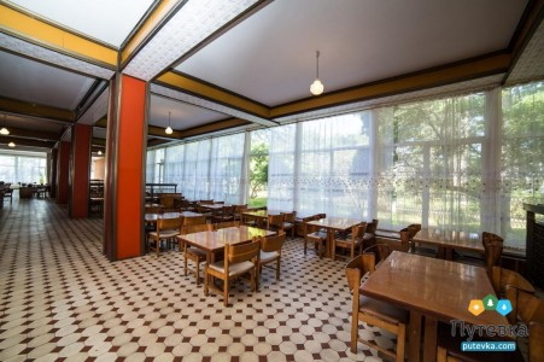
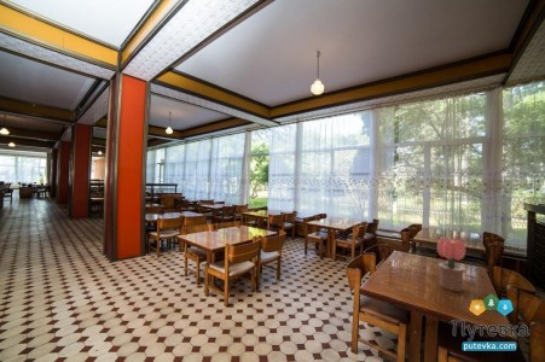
+ potted flower (451, 263)
